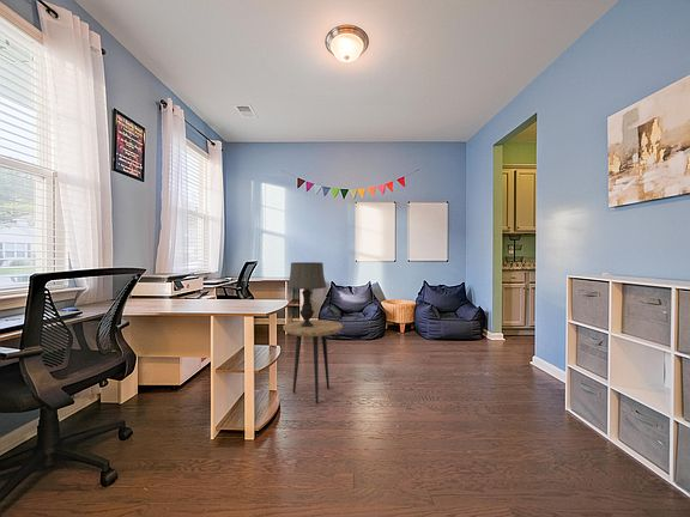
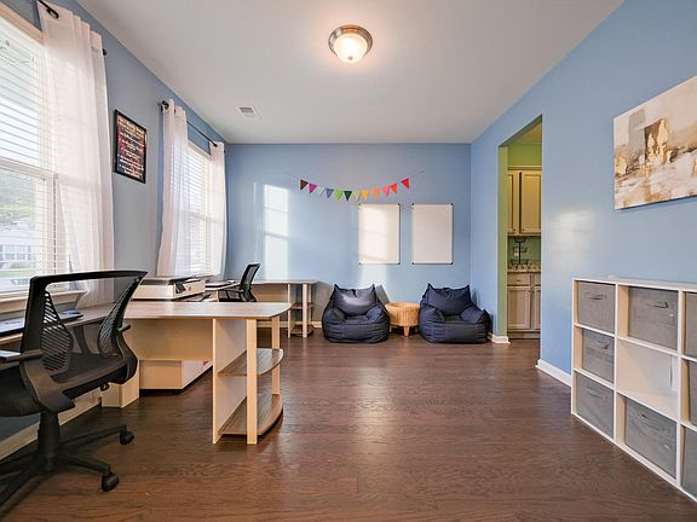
- table lamp (307, 293)
- side table (314, 359)
